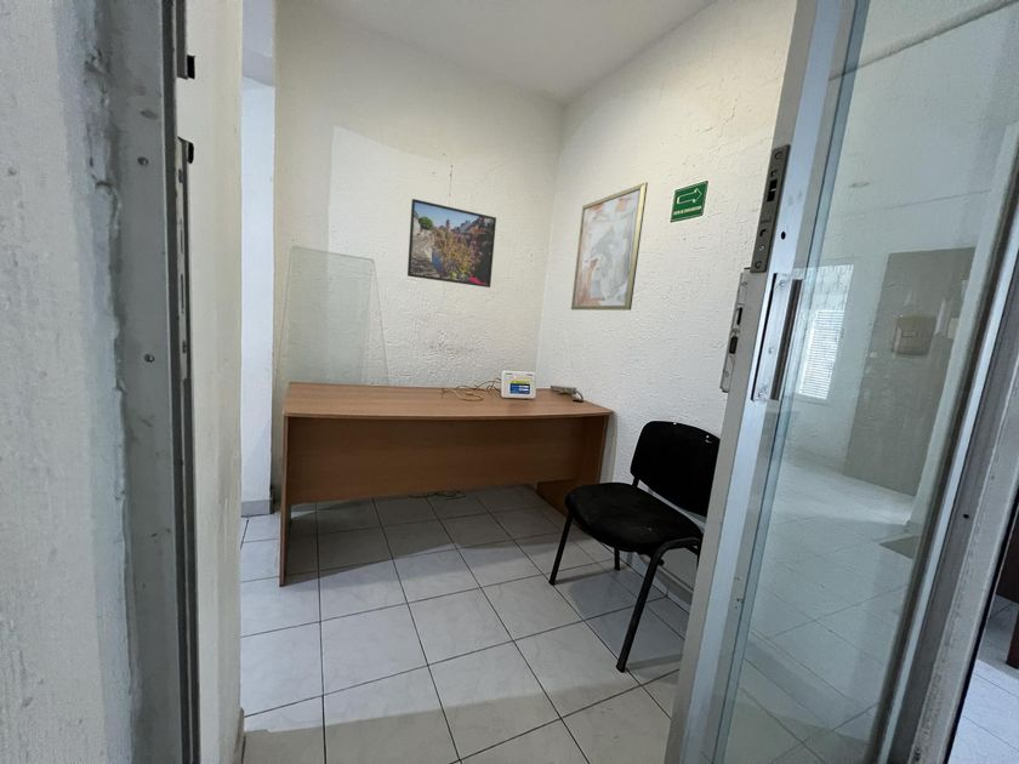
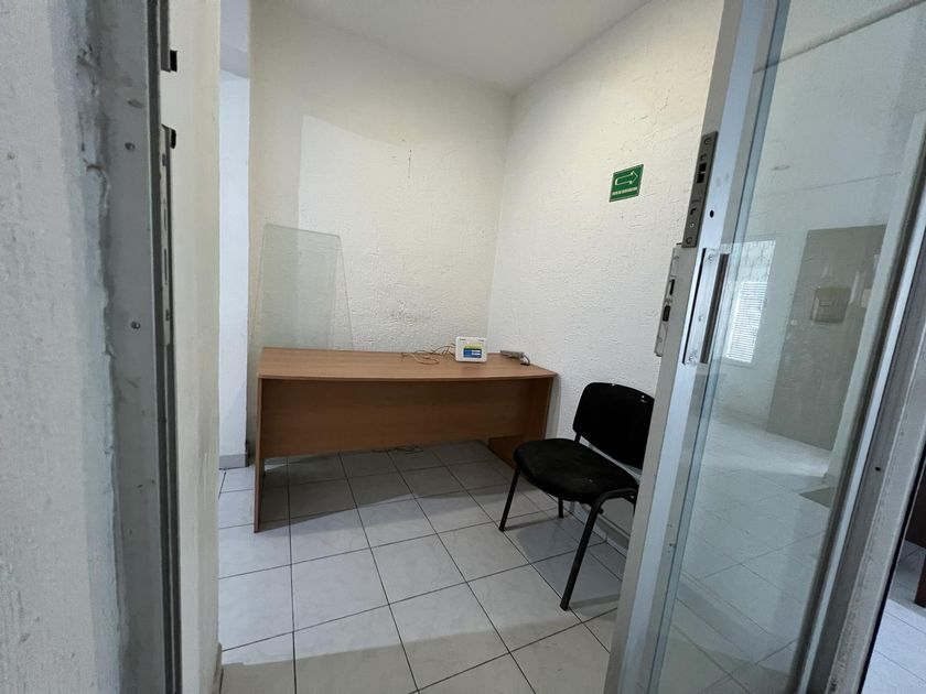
- wall art (604, 253)
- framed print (452, 245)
